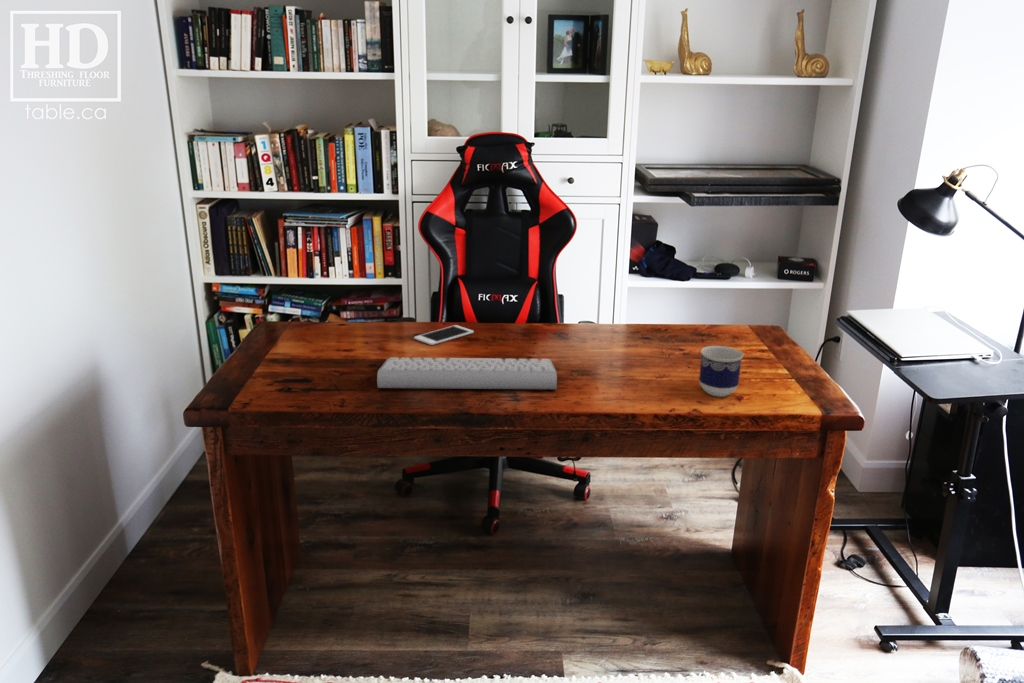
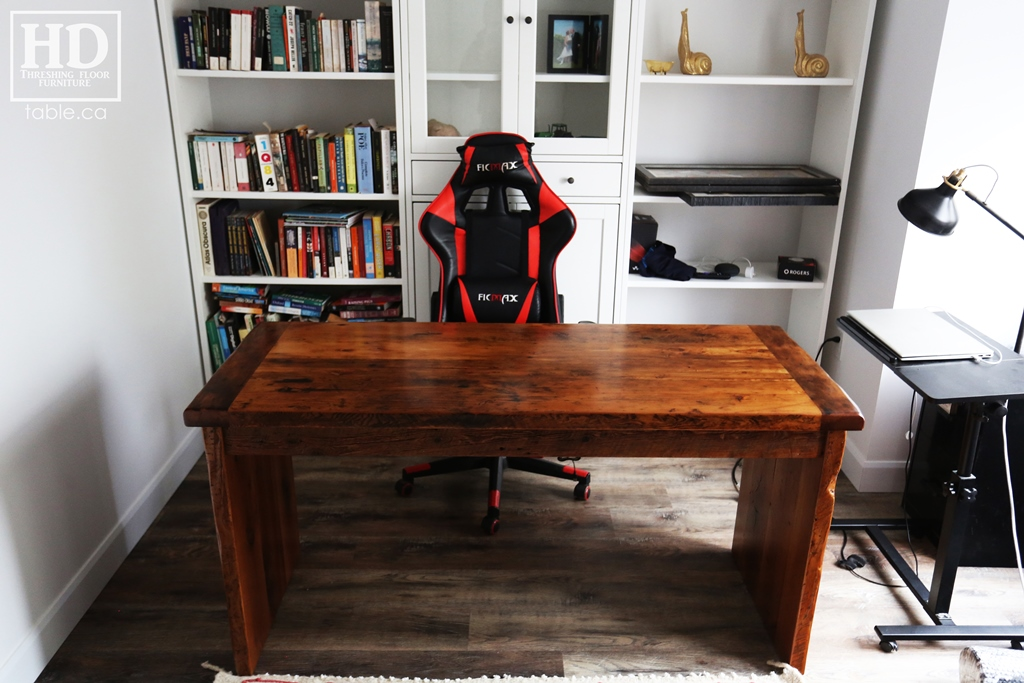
- cup (717, 370)
- computer keyboard (468, 368)
- cell phone (444, 334)
